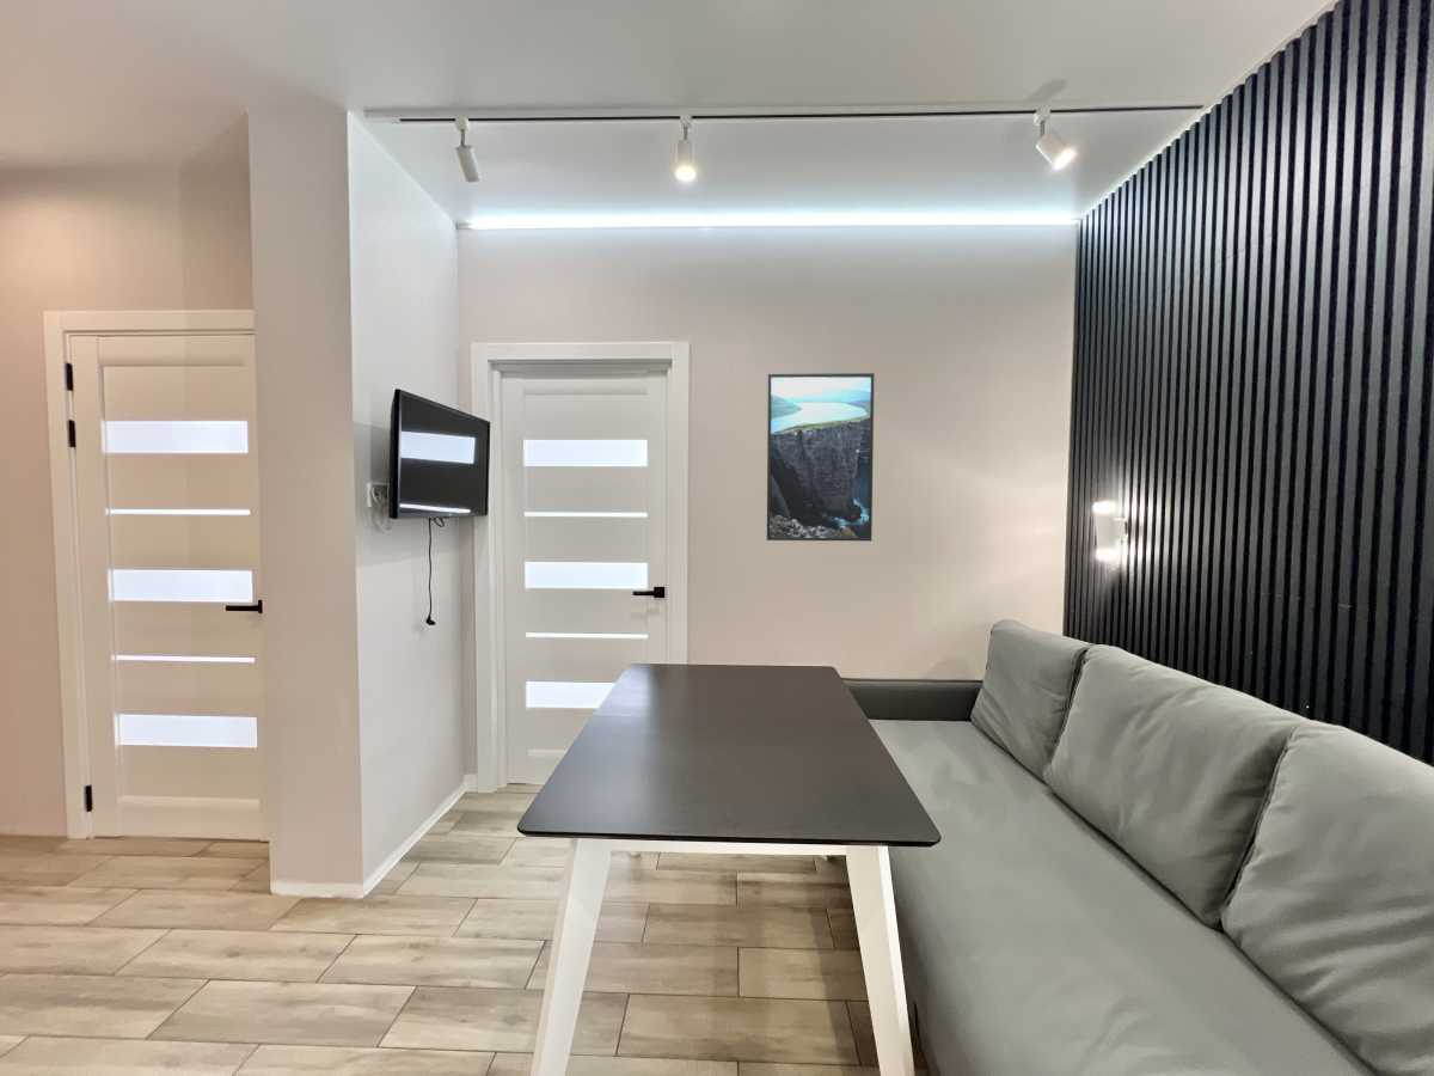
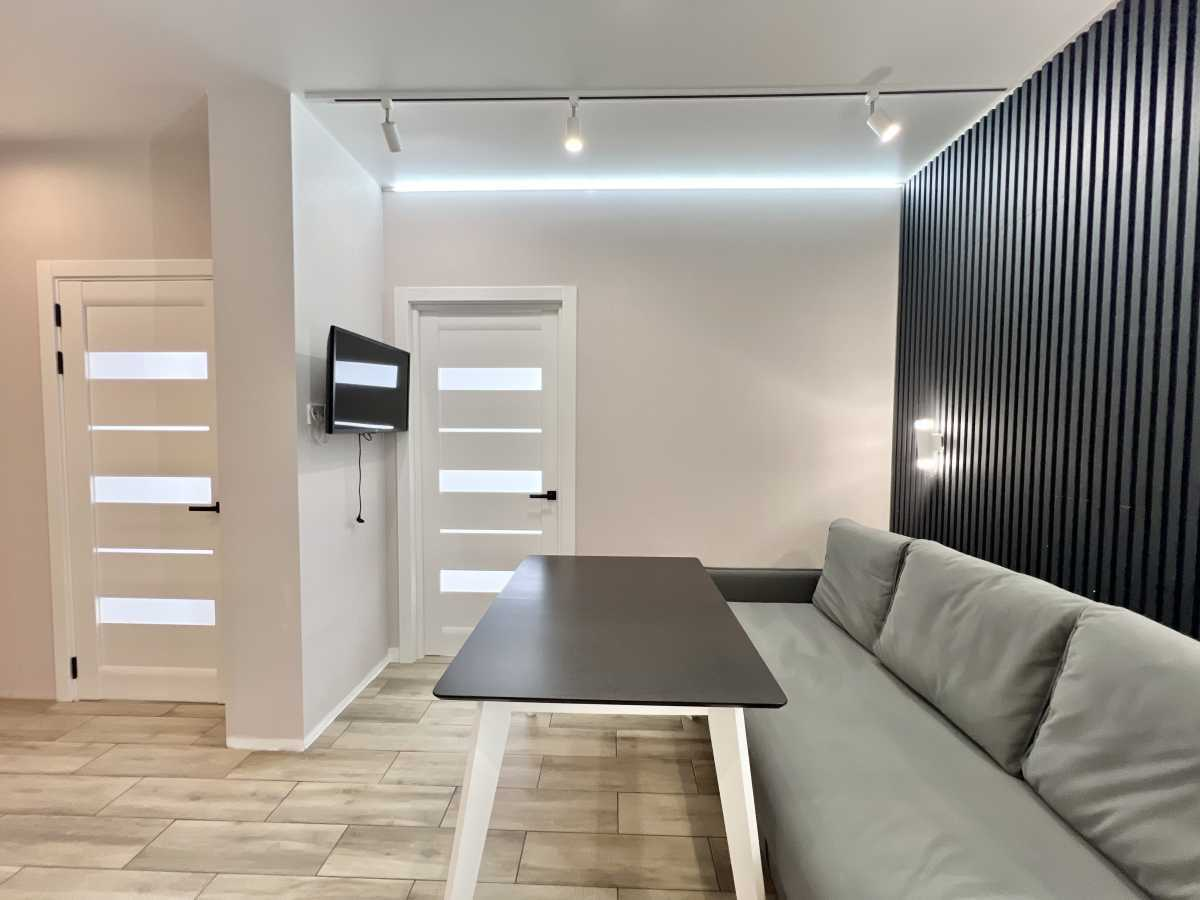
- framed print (820, 457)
